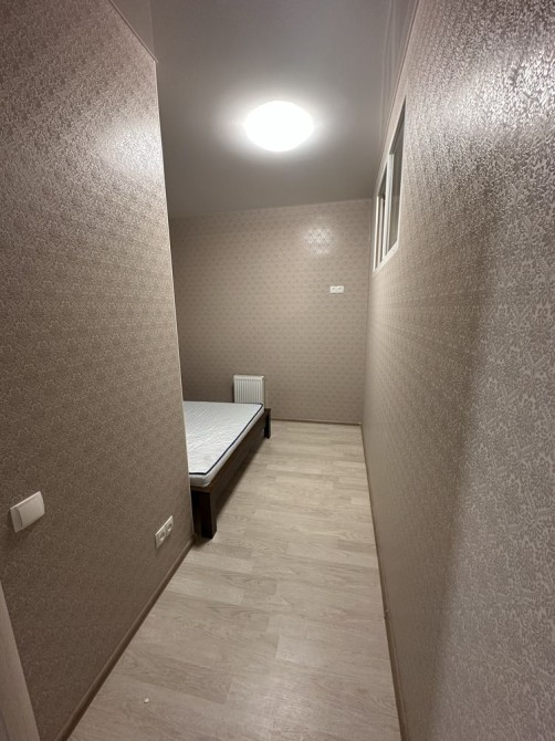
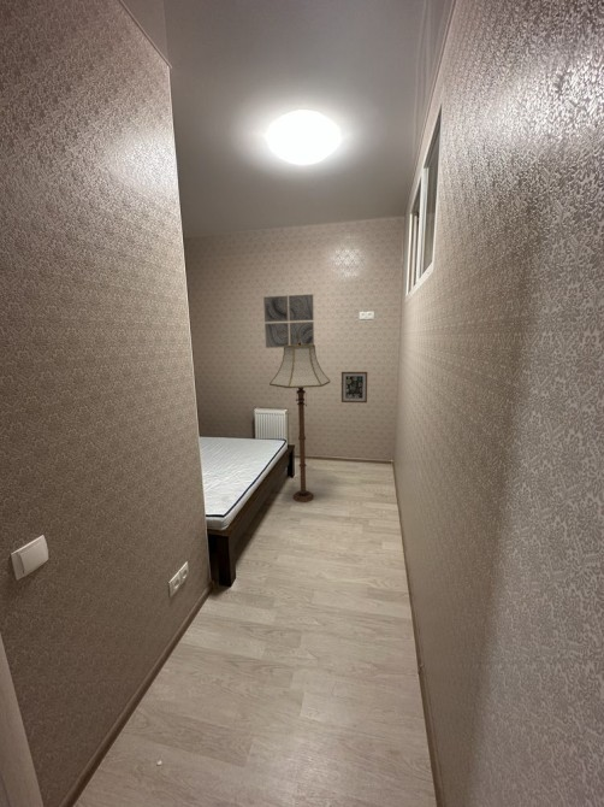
+ wall art (289, 320)
+ floor lamp (301, 422)
+ wall art (354, 387)
